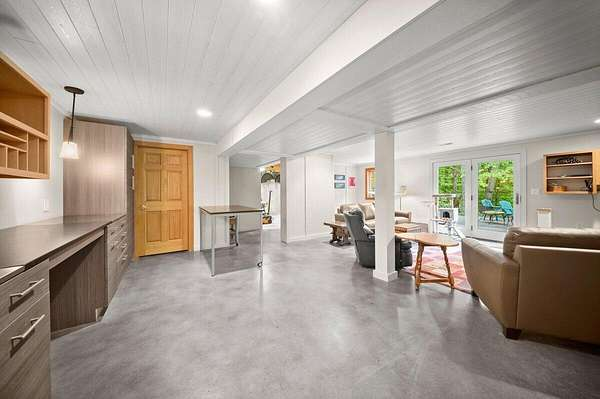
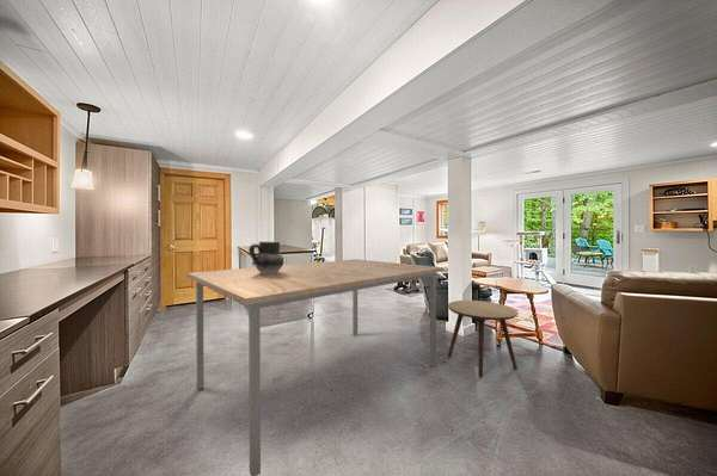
+ dining table (321, 296)
+ side table (480, 334)
+ ceramic jug (265, 256)
